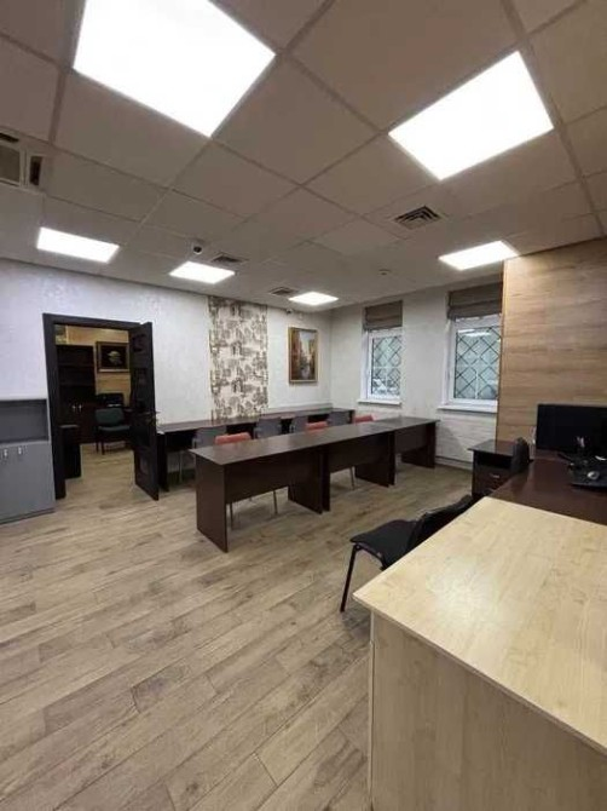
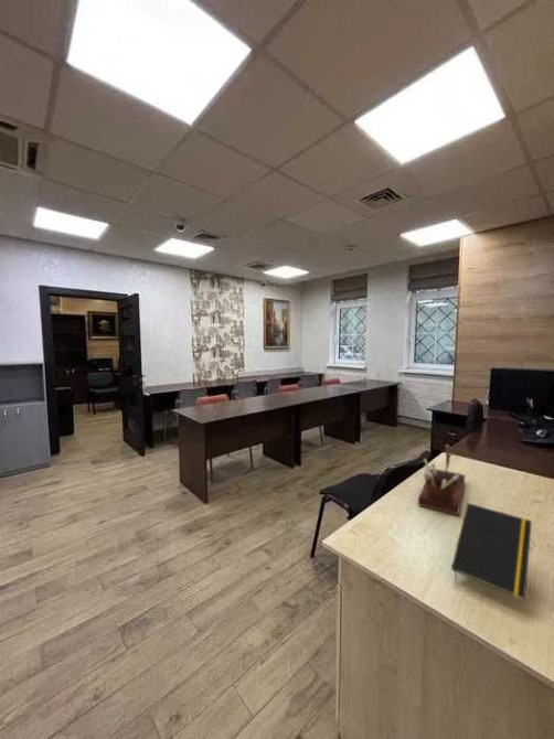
+ notepad (491, 549)
+ desk organizer (443, 473)
